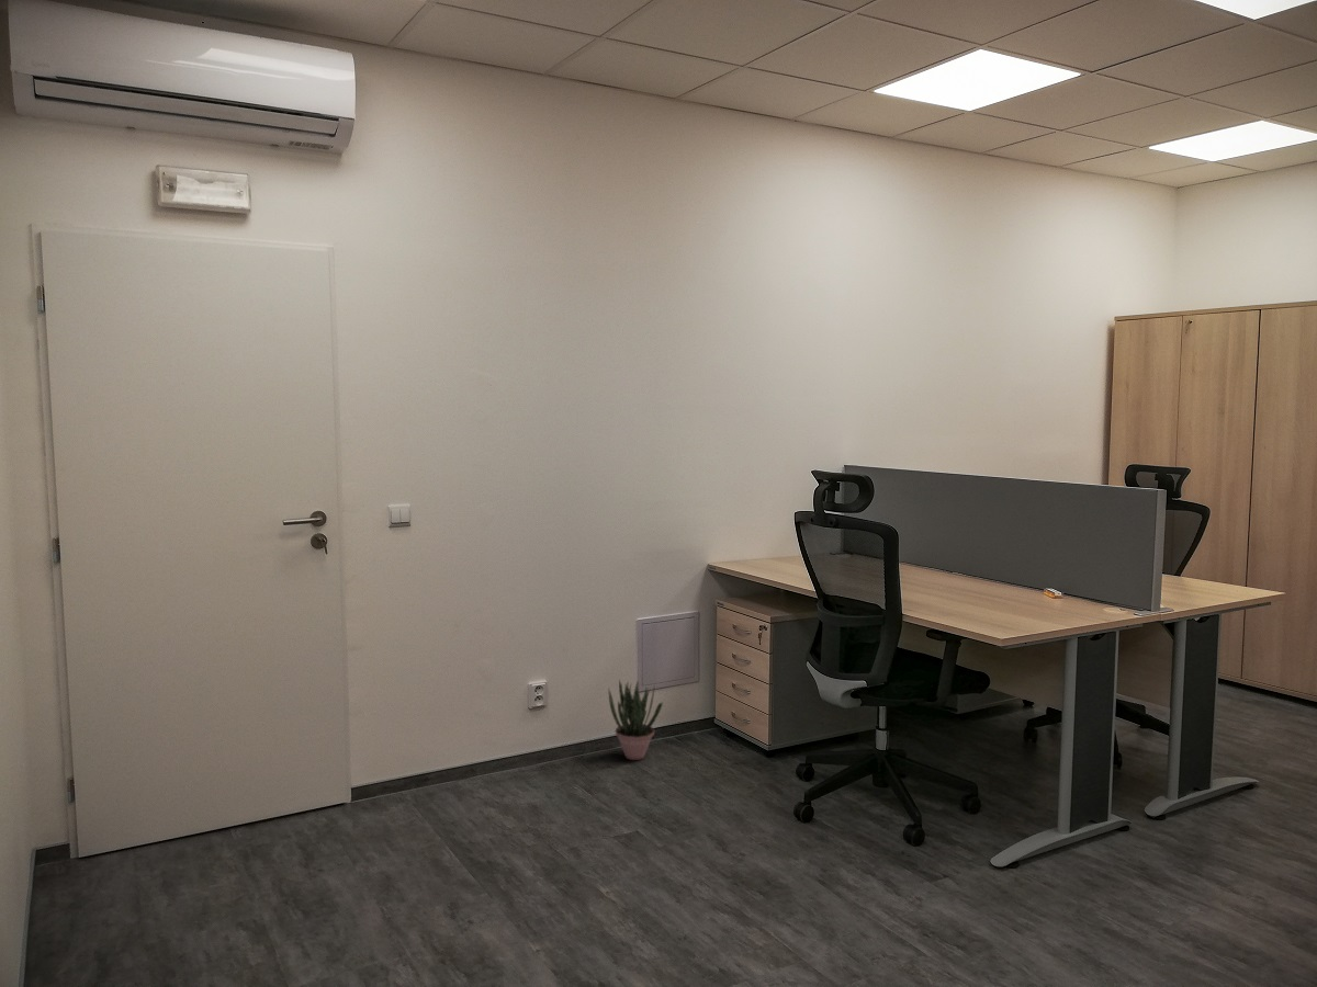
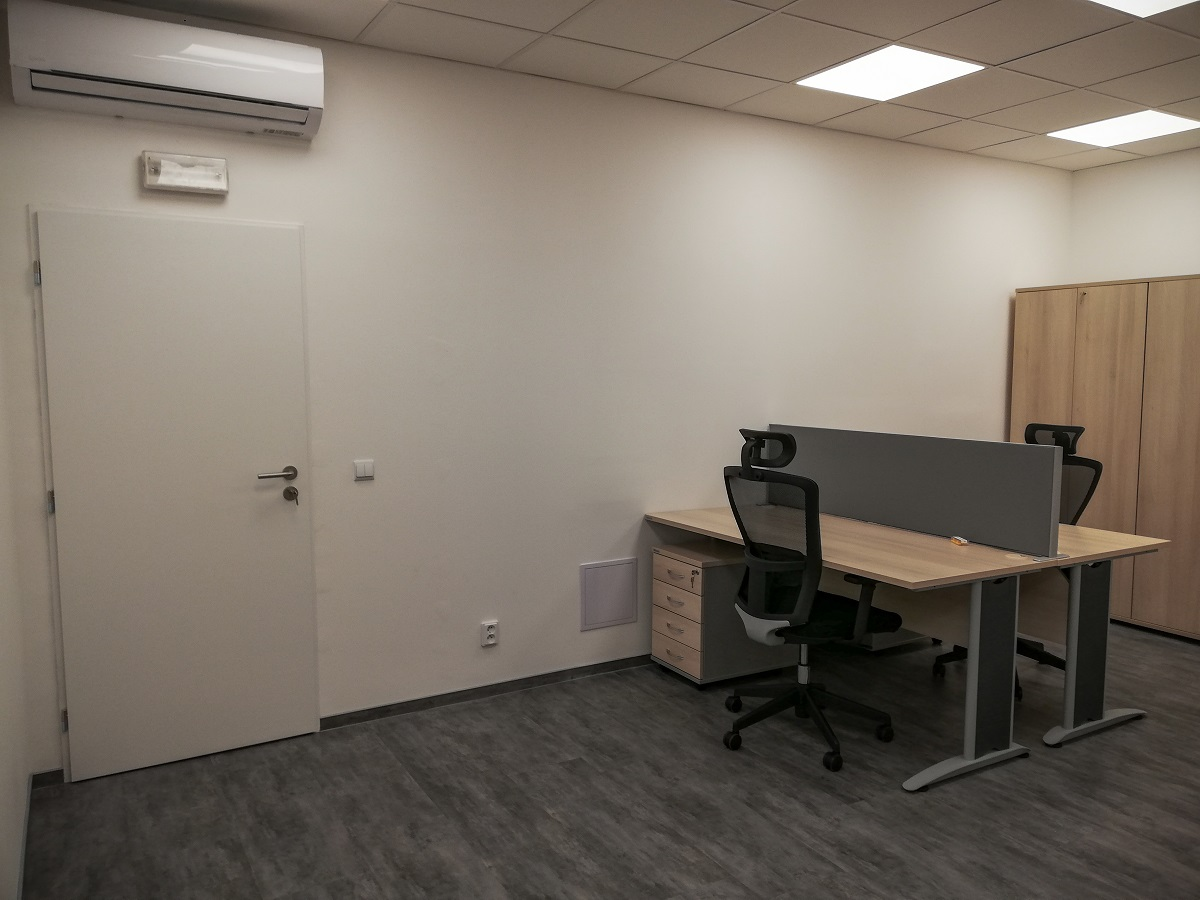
- potted plant (634, 718)
